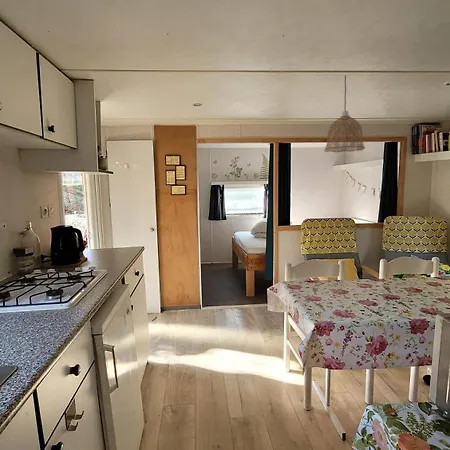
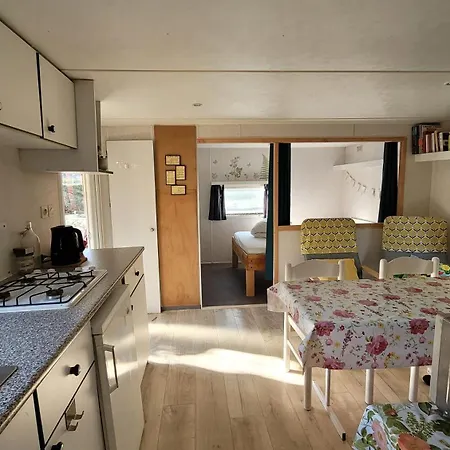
- pendant lamp (344, 113)
